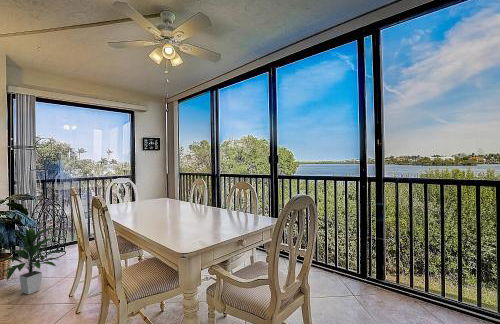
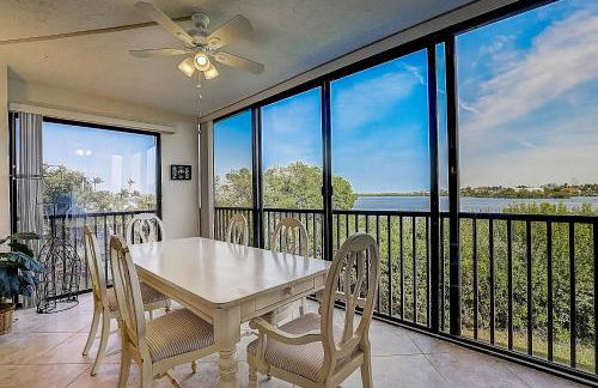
- indoor plant (31, 257)
